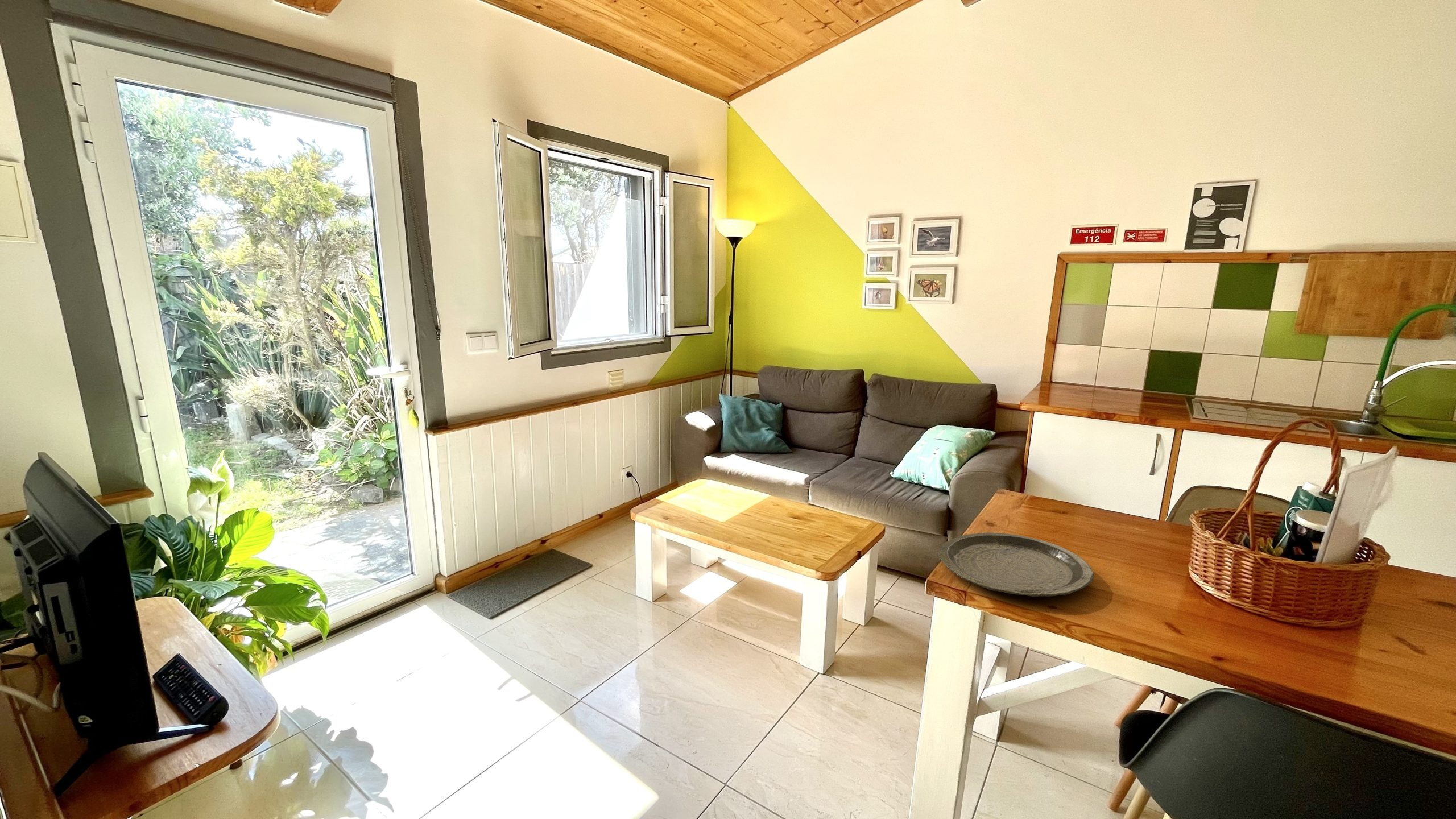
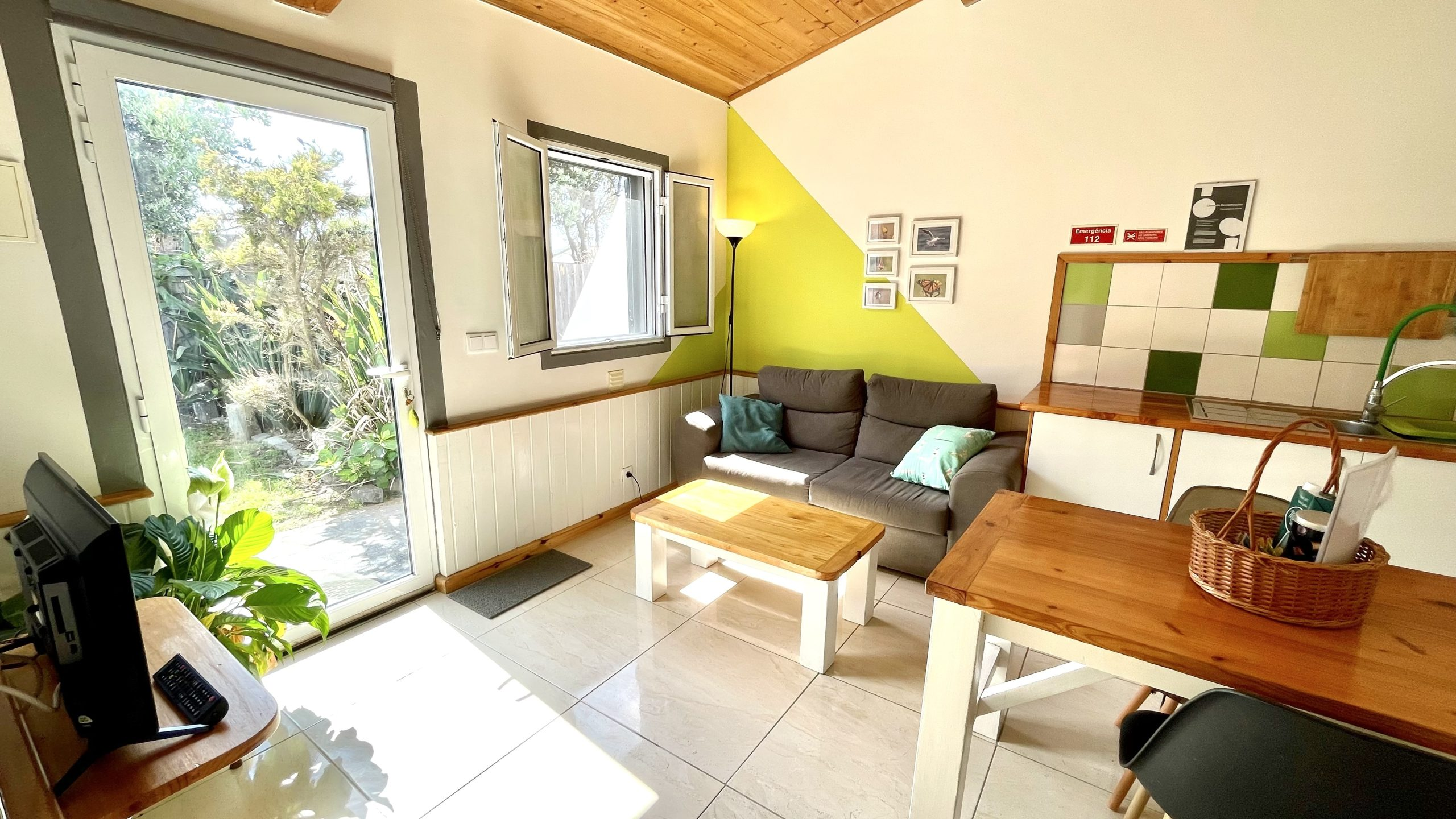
- plate (1012, 563)
